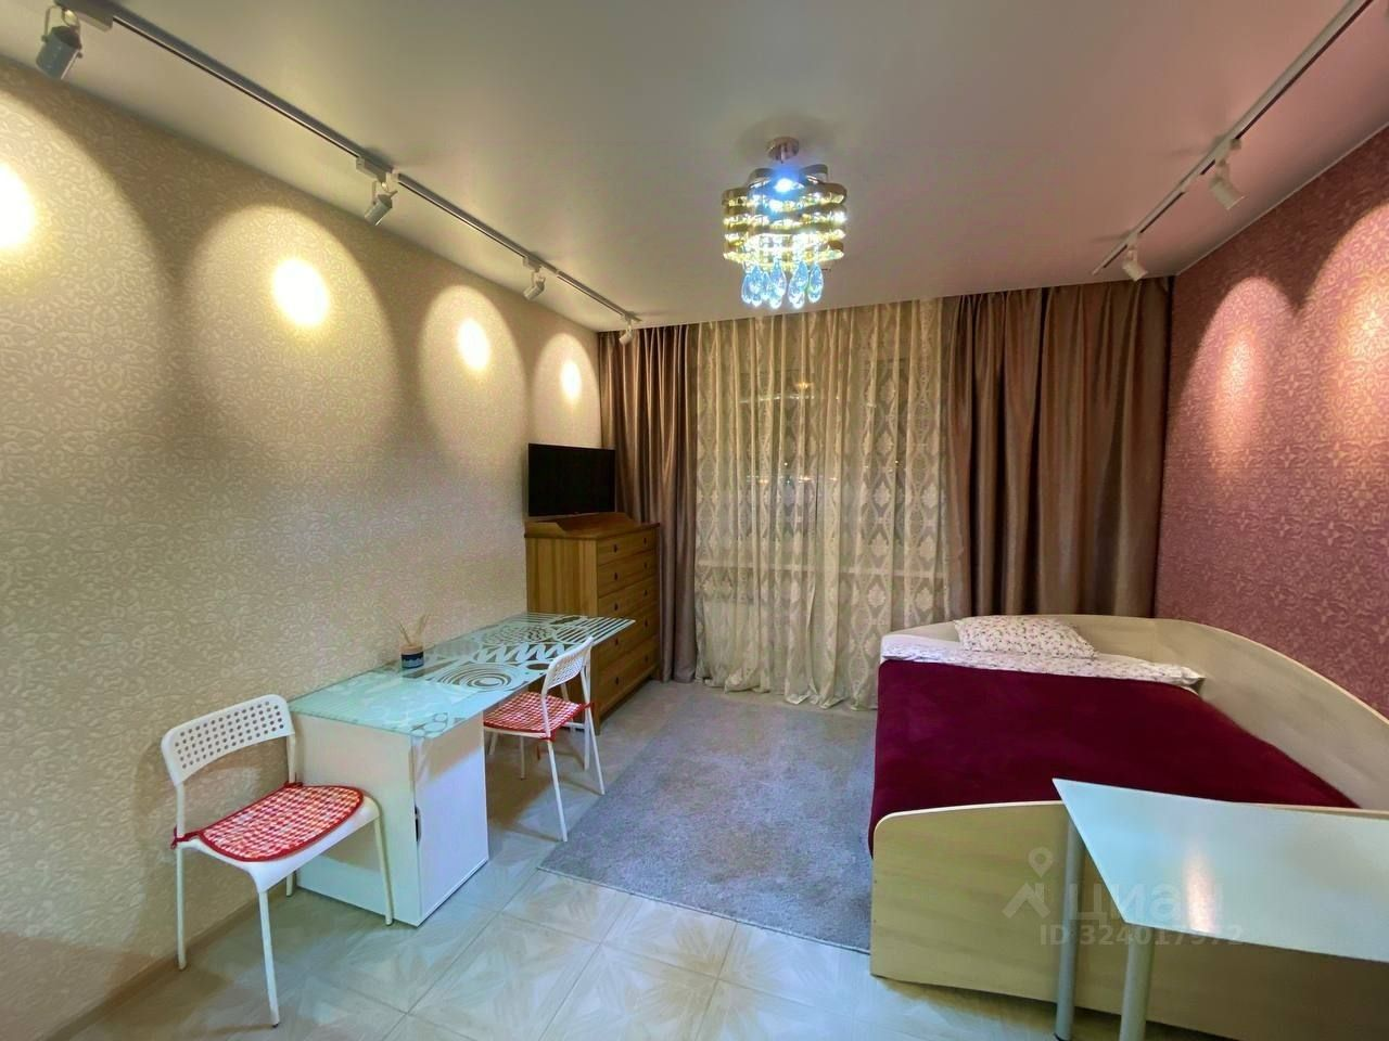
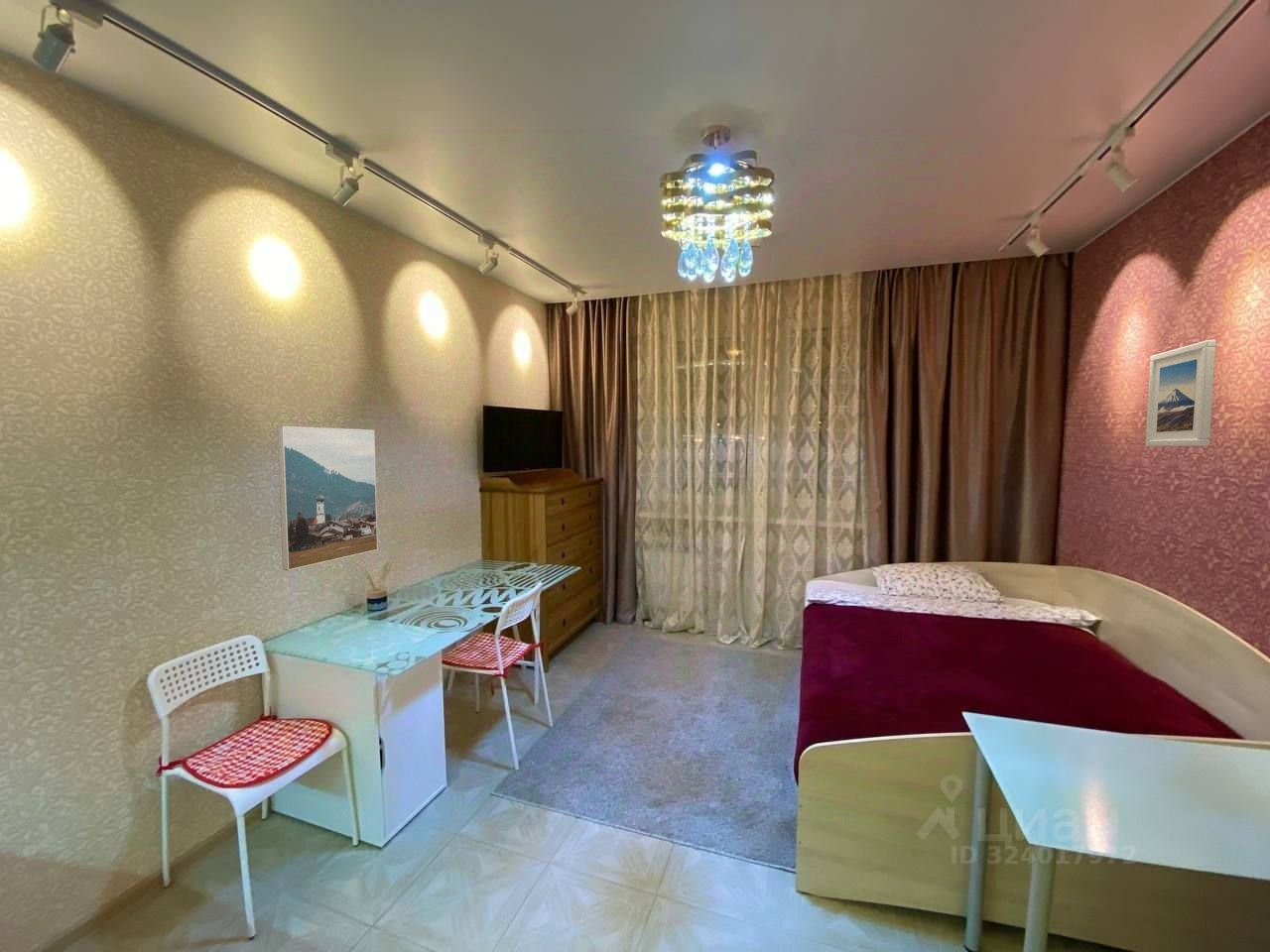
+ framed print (332, 494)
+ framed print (1177, 397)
